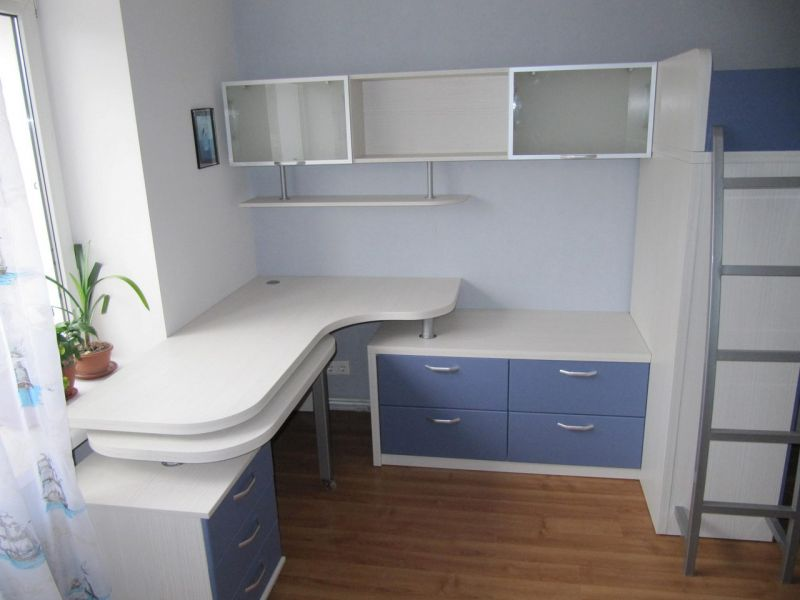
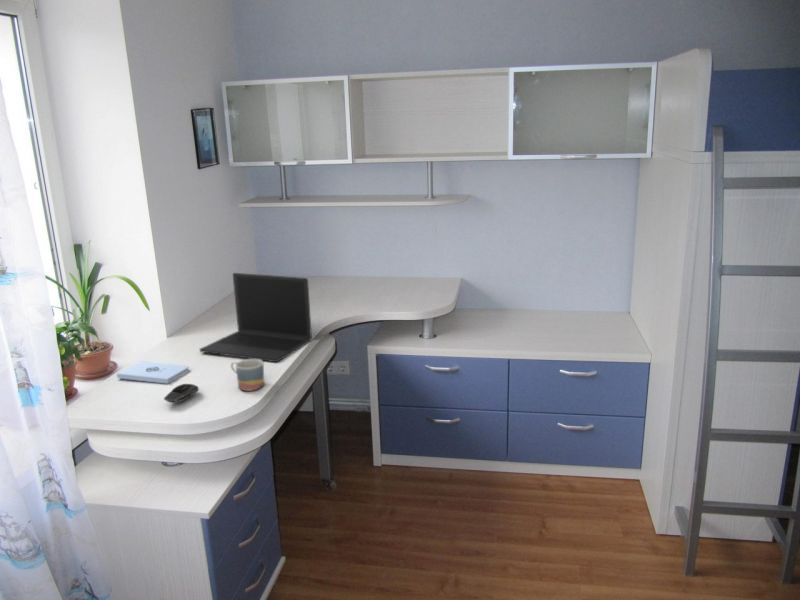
+ computer mouse (181, 392)
+ mug (246, 374)
+ notepad (154, 372)
+ laptop (253, 314)
